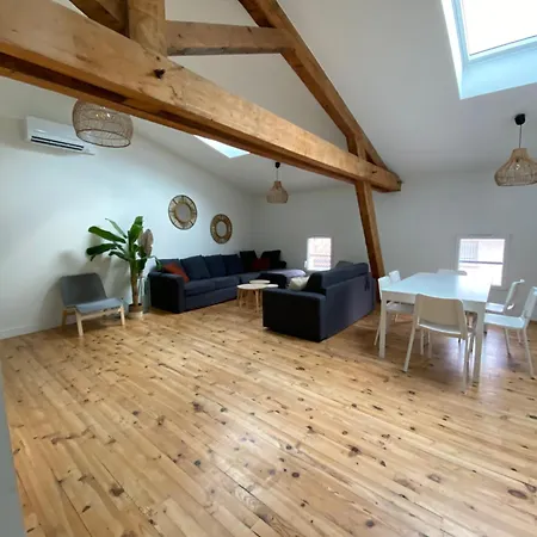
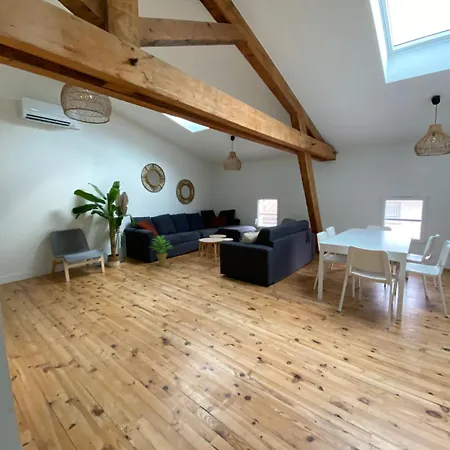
+ potted plant (161, 250)
